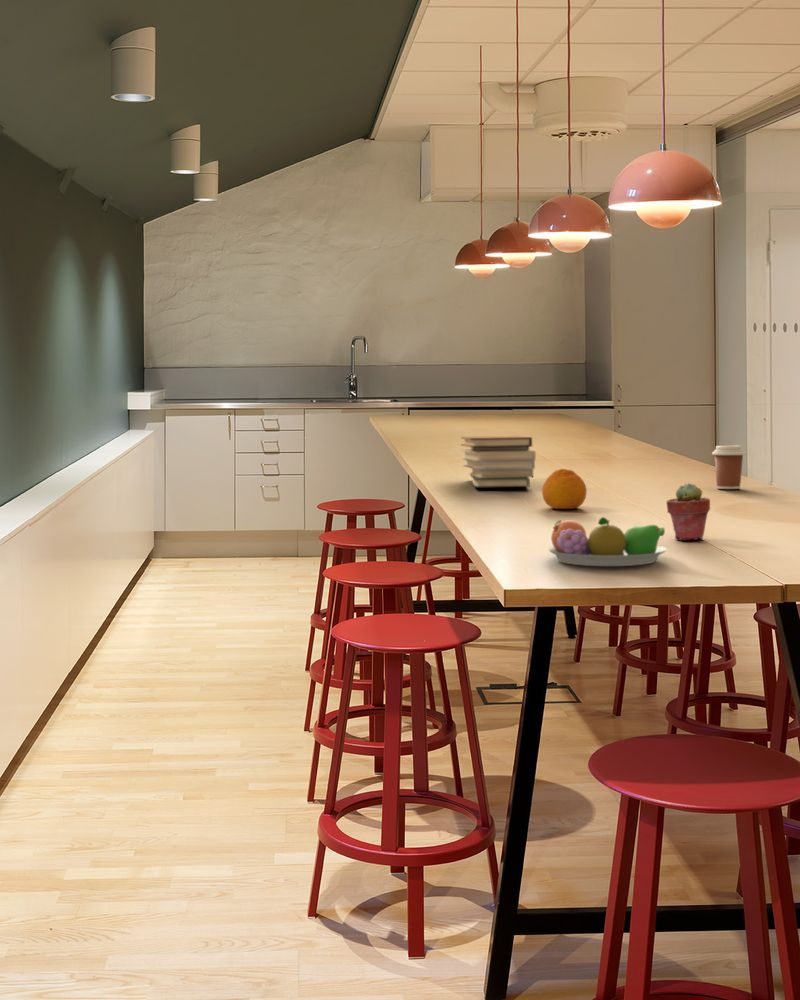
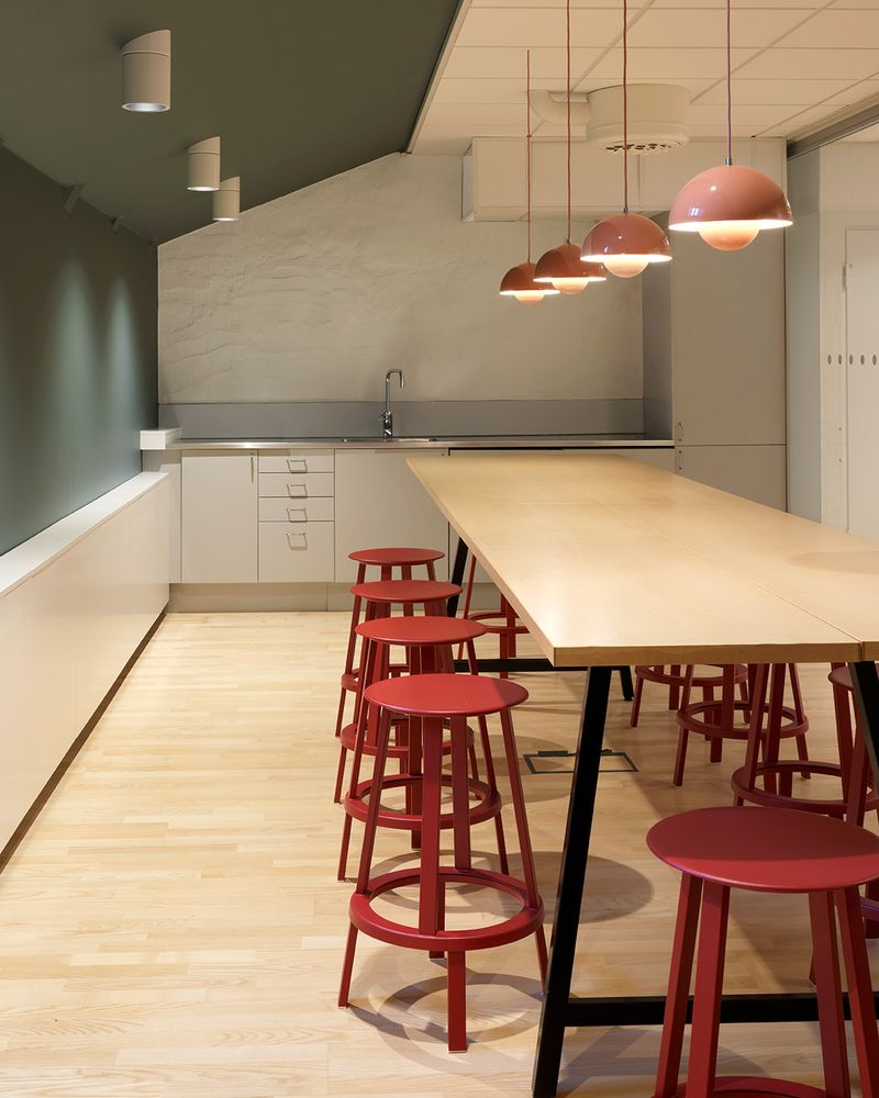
- potted succulent (688, 510)
- fruit bowl (609, 537)
- fruit (564, 488)
- coffee cup (728, 467)
- book stack (497, 460)
